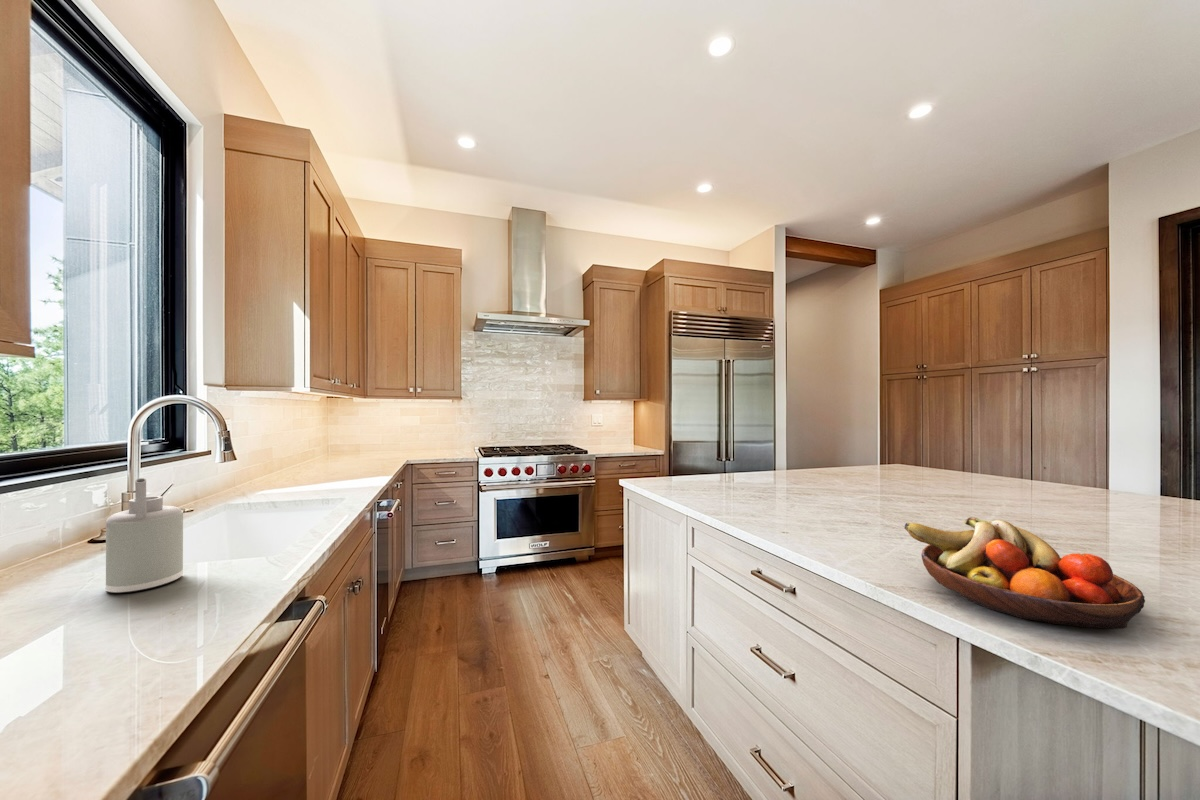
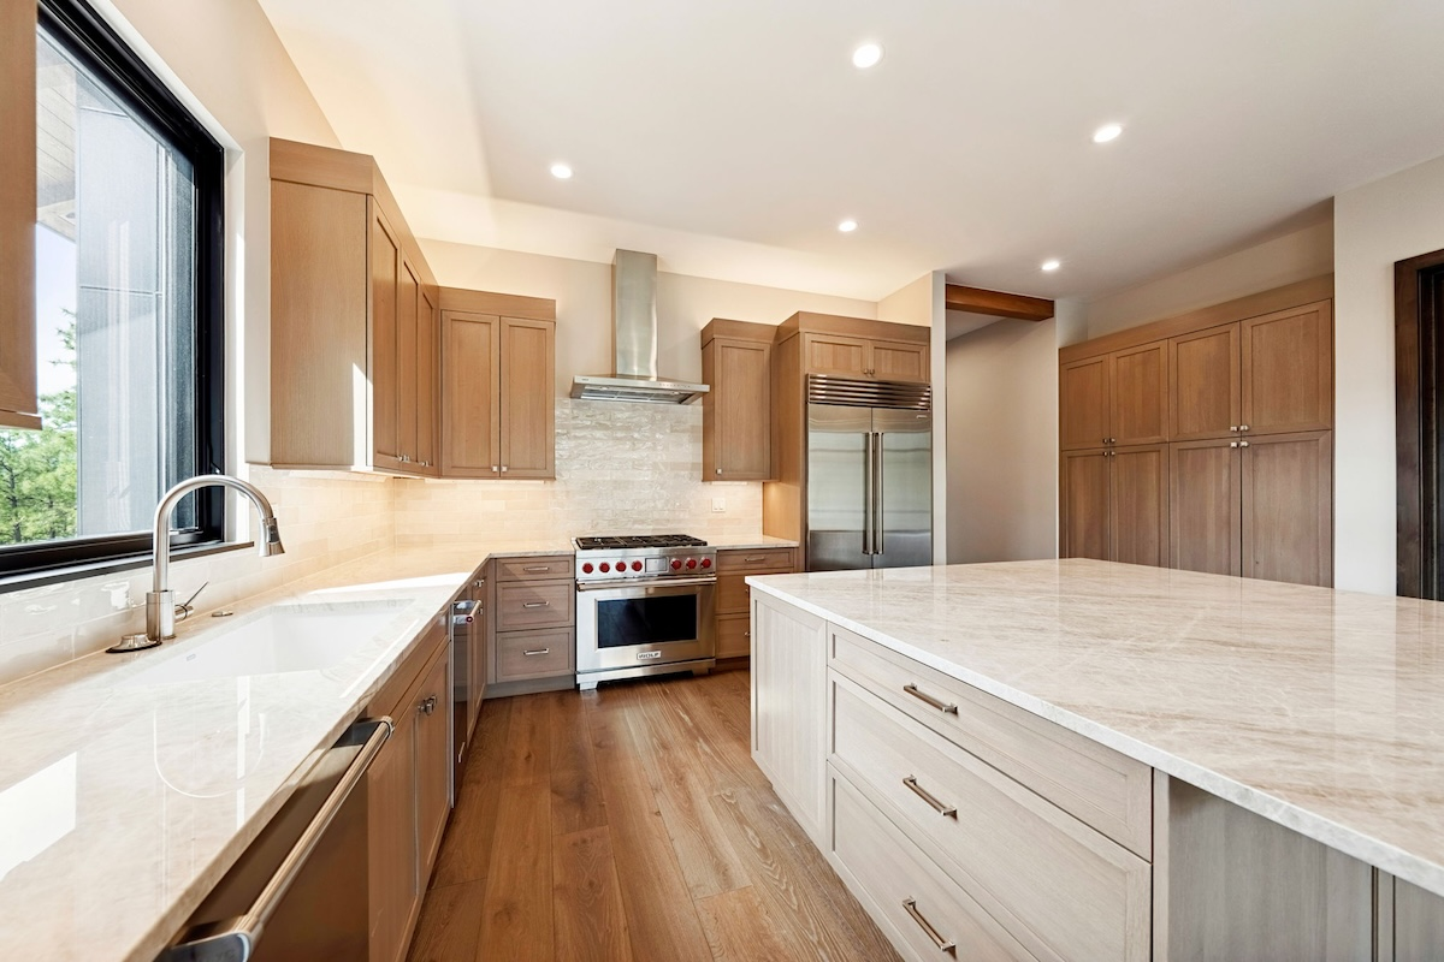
- soap dispenser (145, 529)
- fruit bowl (1017, 561)
